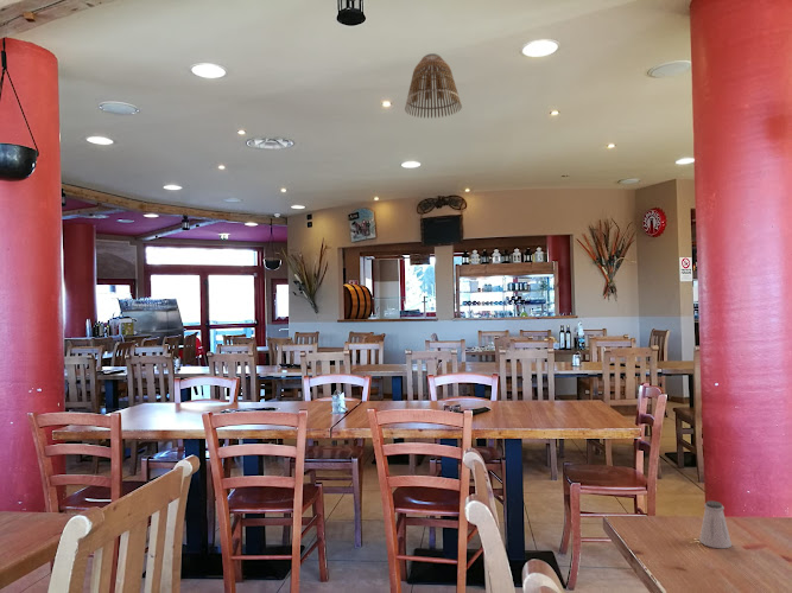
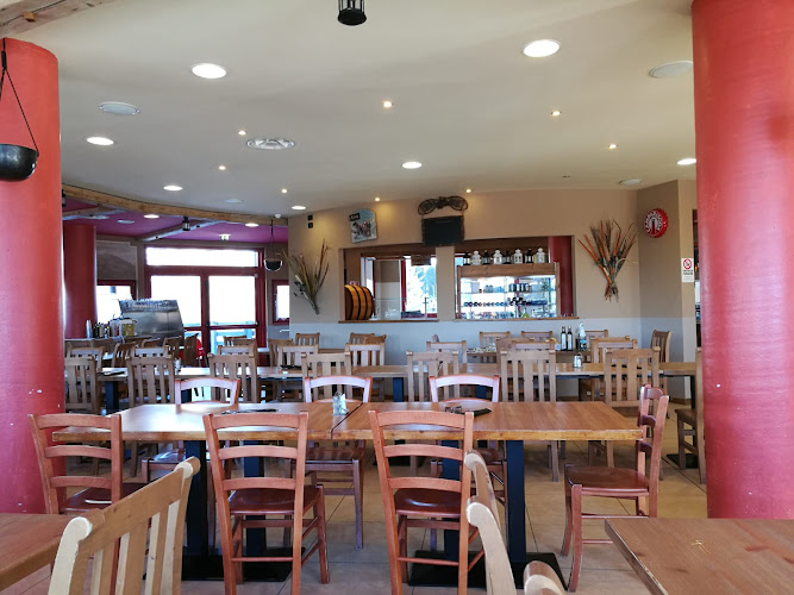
- saltshaker (714, 522)
- lamp shade (431, 82)
